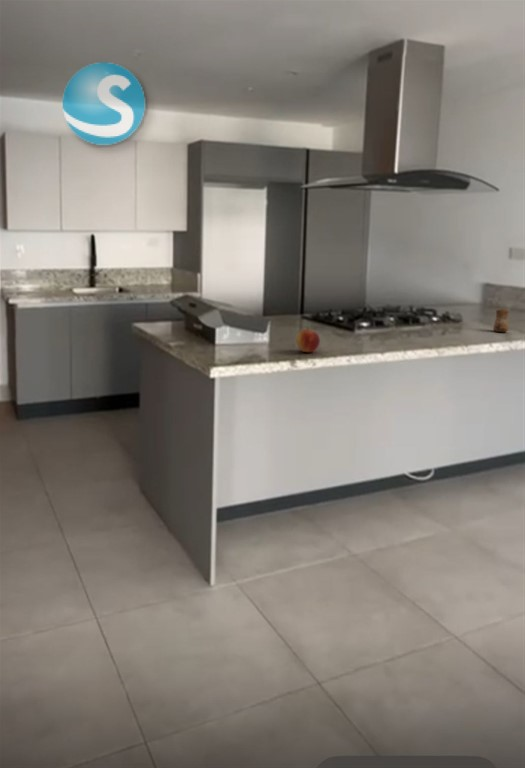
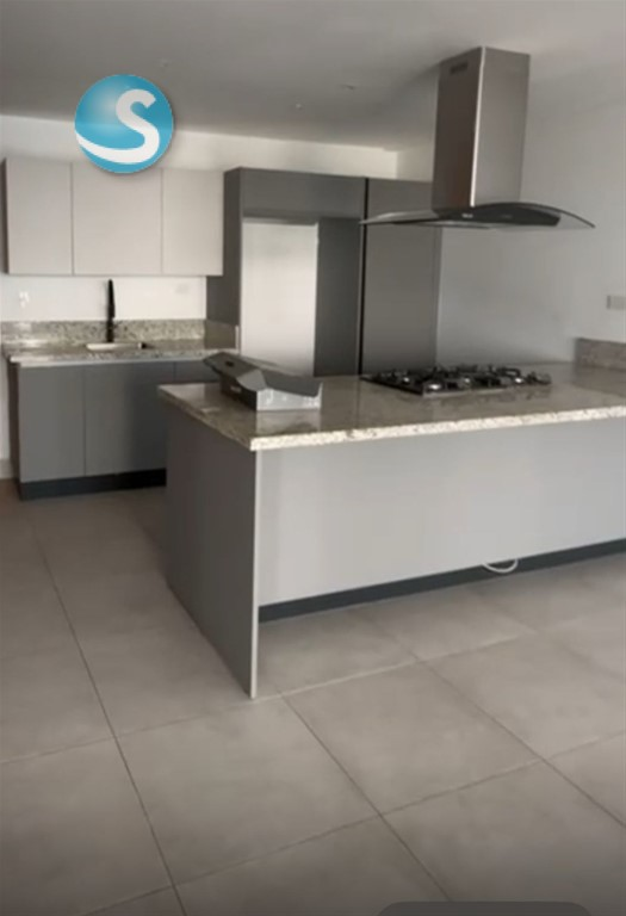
- apple (308, 339)
- cup (501, 320)
